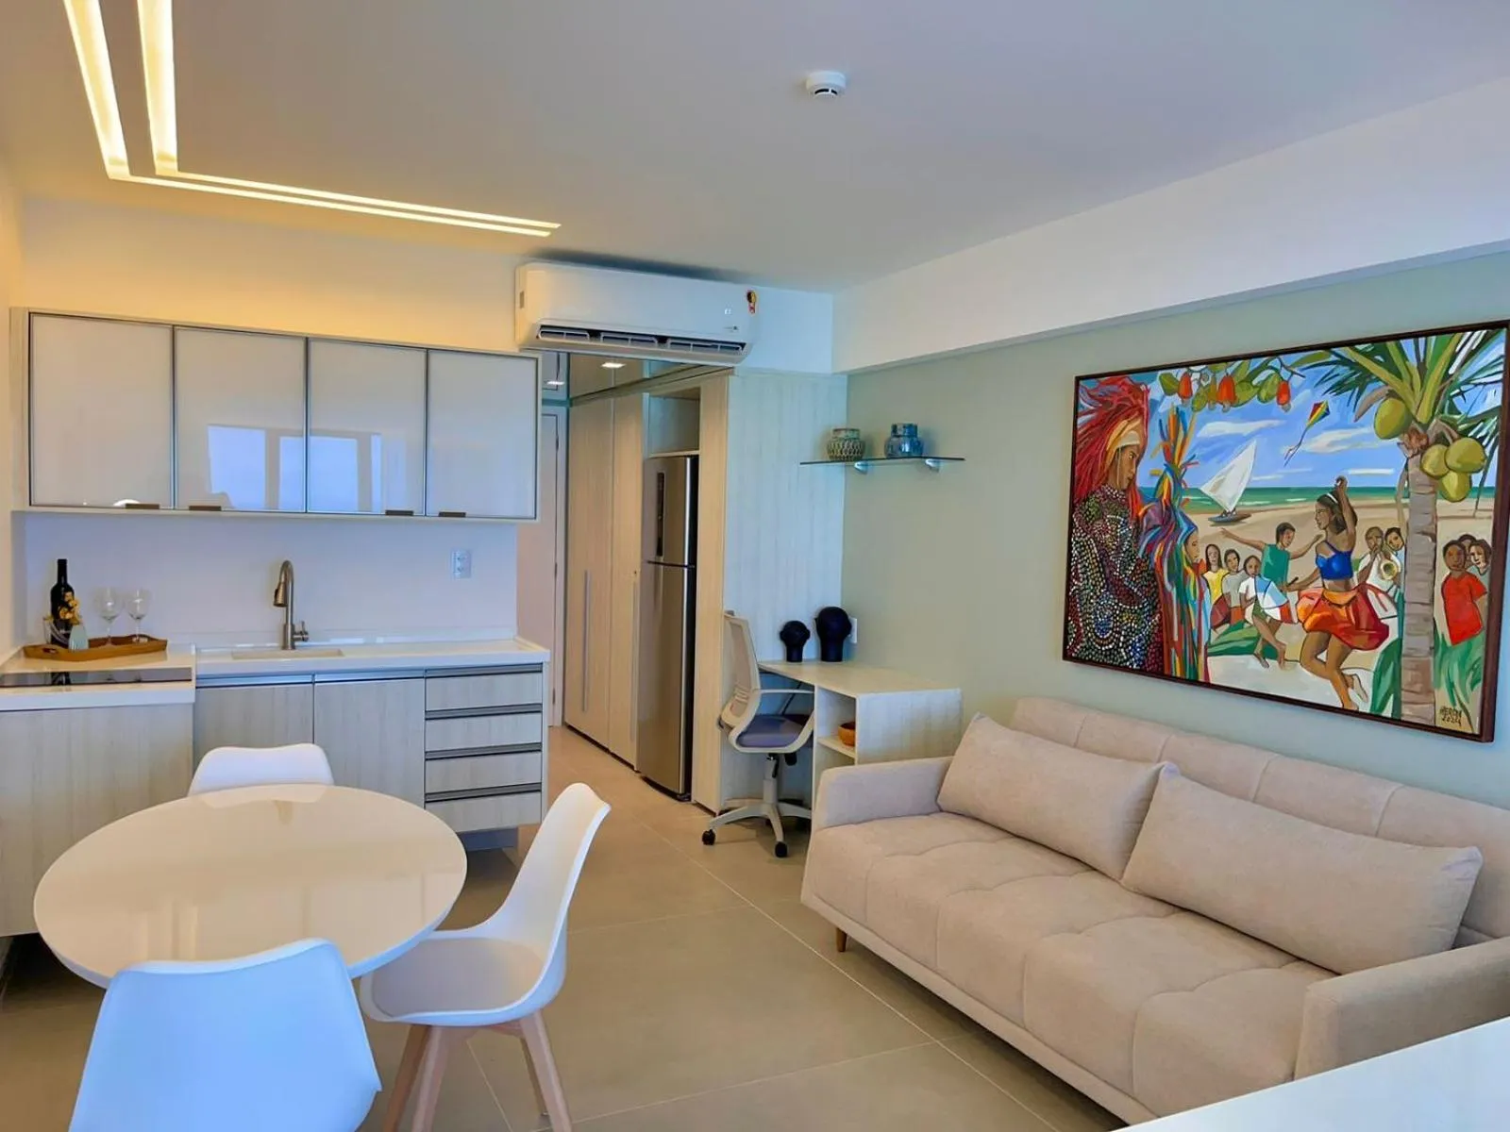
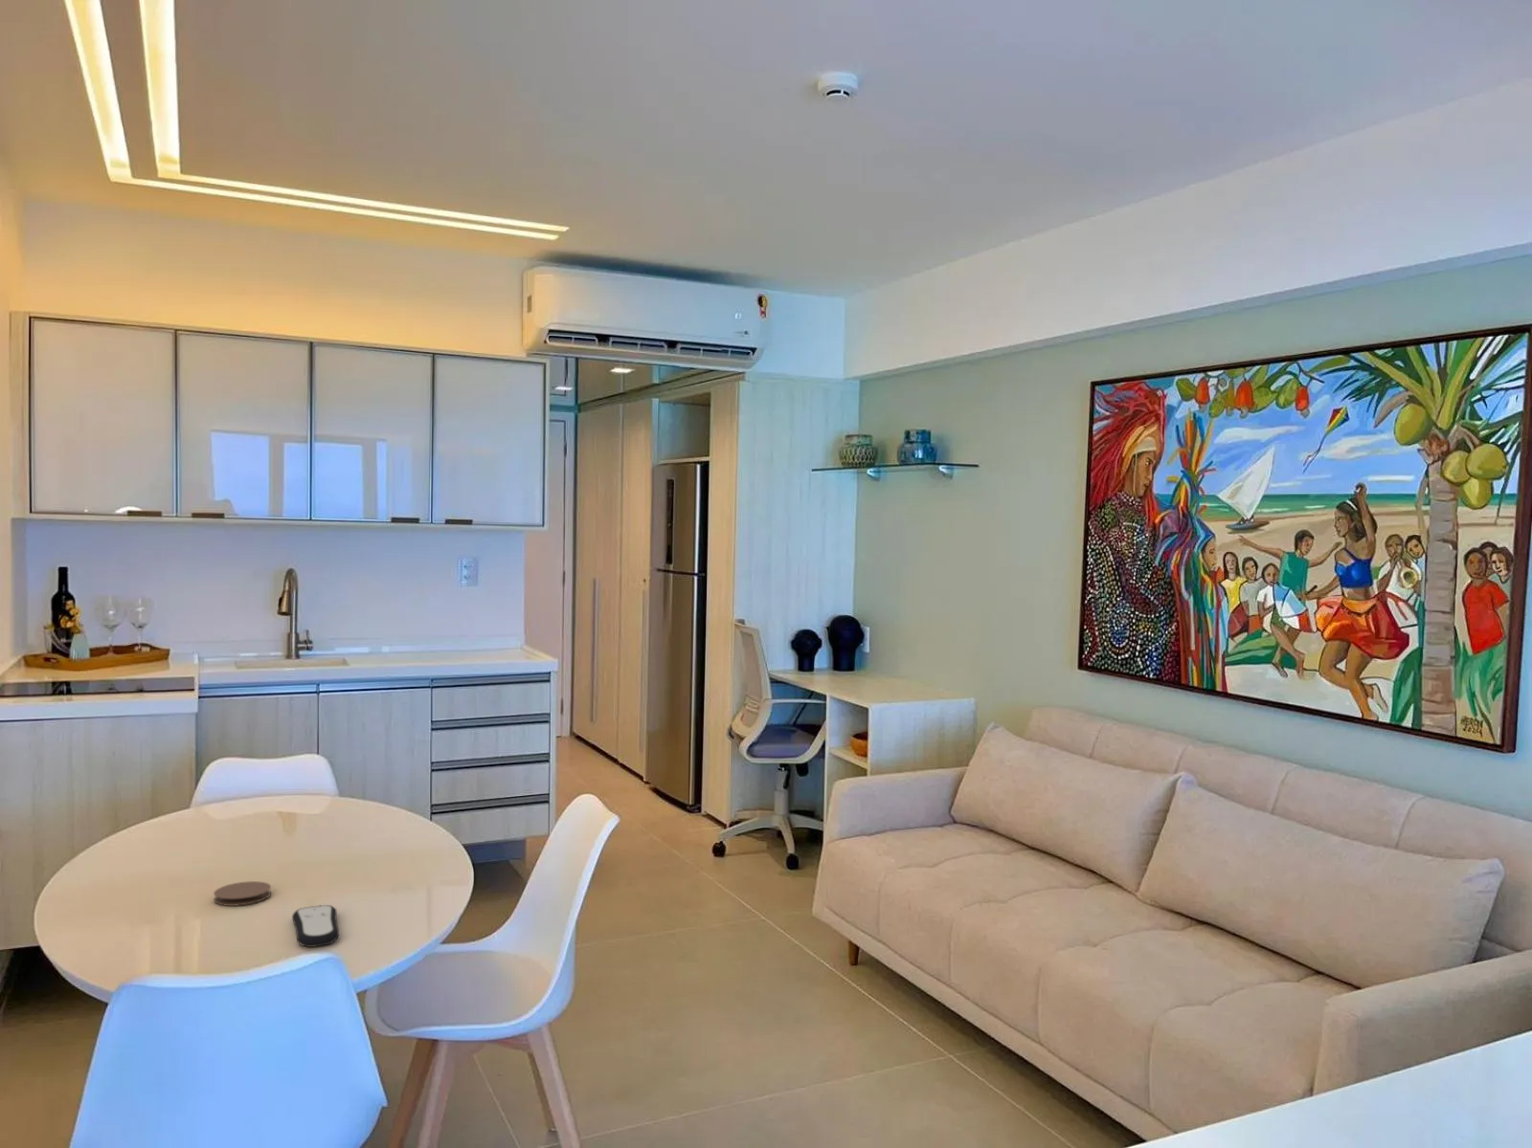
+ remote control (316, 924)
+ coaster (242, 892)
